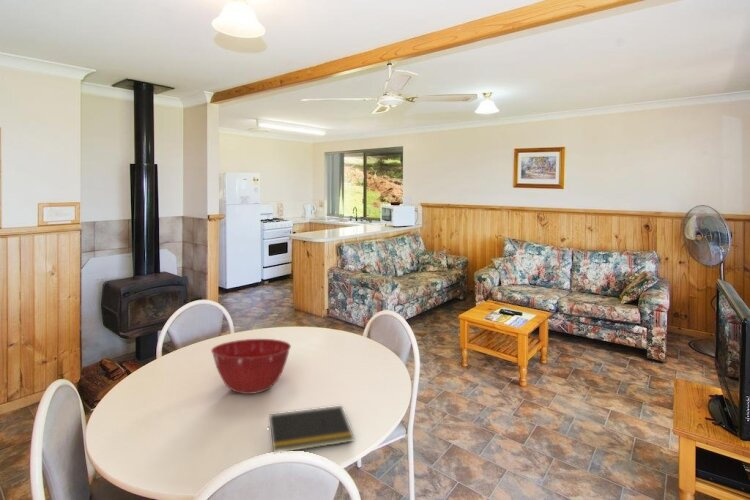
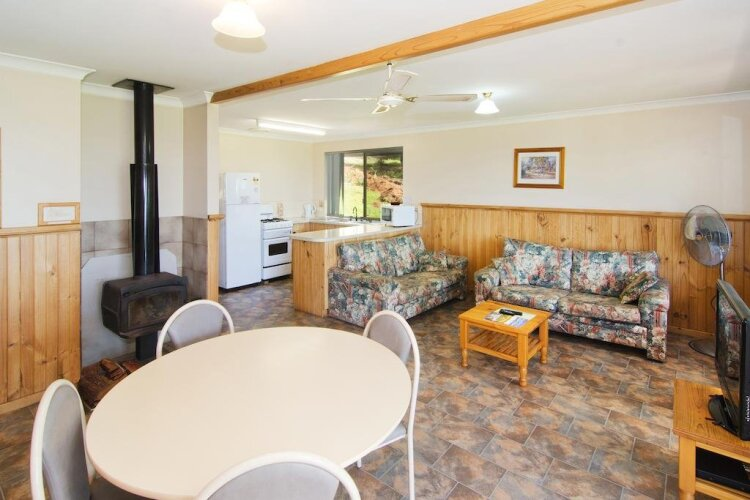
- notepad (310, 427)
- mixing bowl (252, 367)
